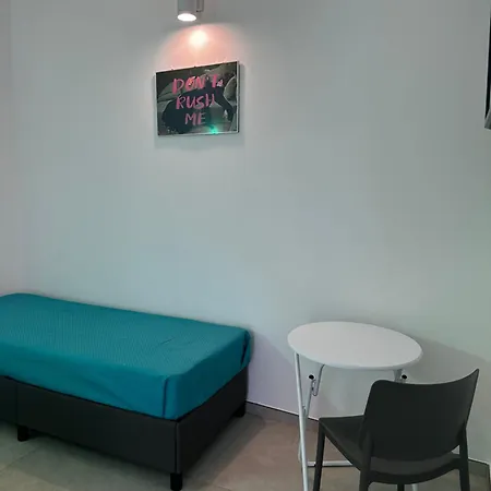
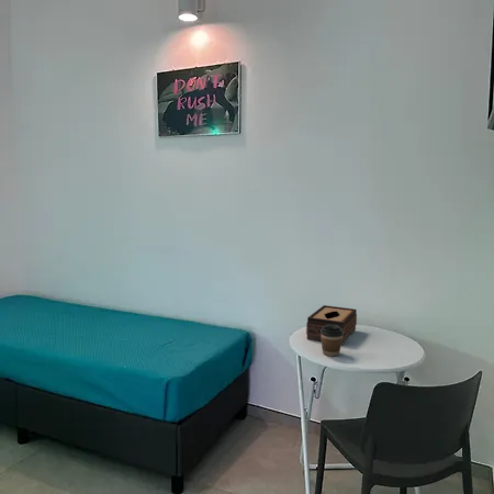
+ coffee cup (332, 338)
+ tissue box (332, 324)
